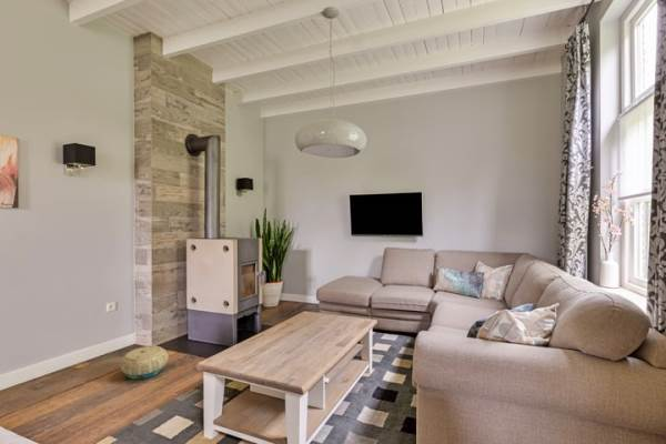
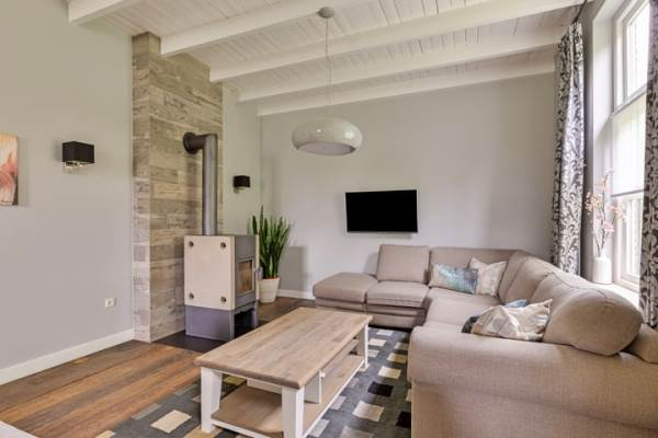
- basket (144, 361)
